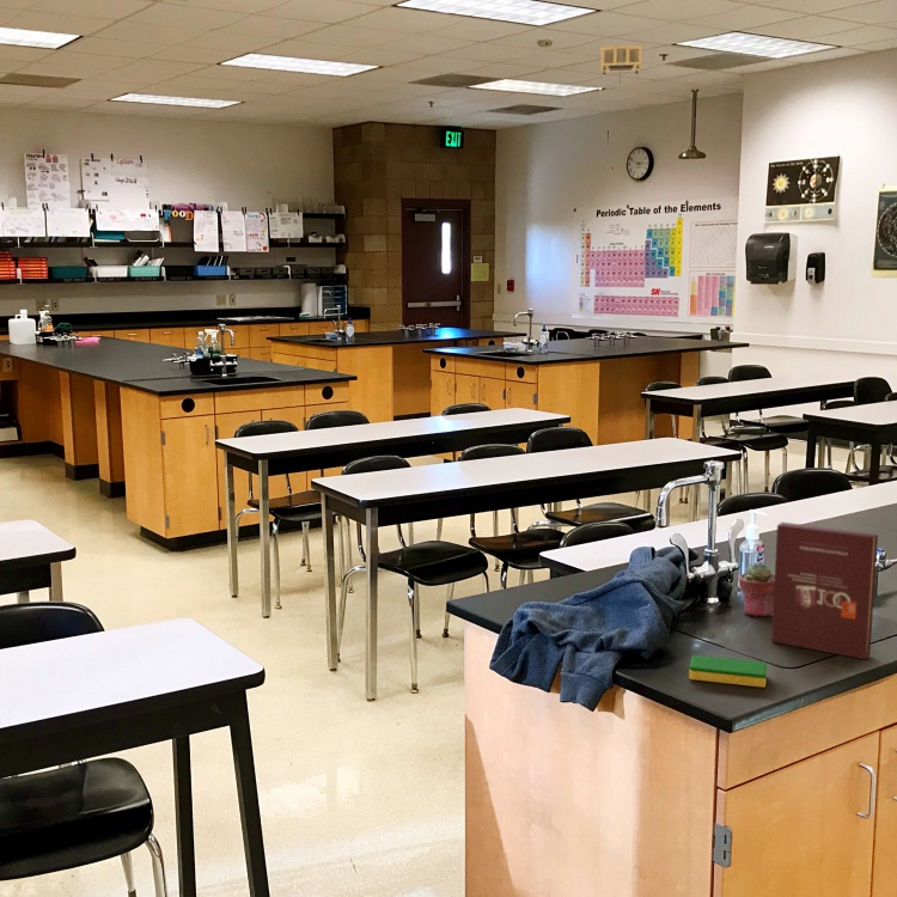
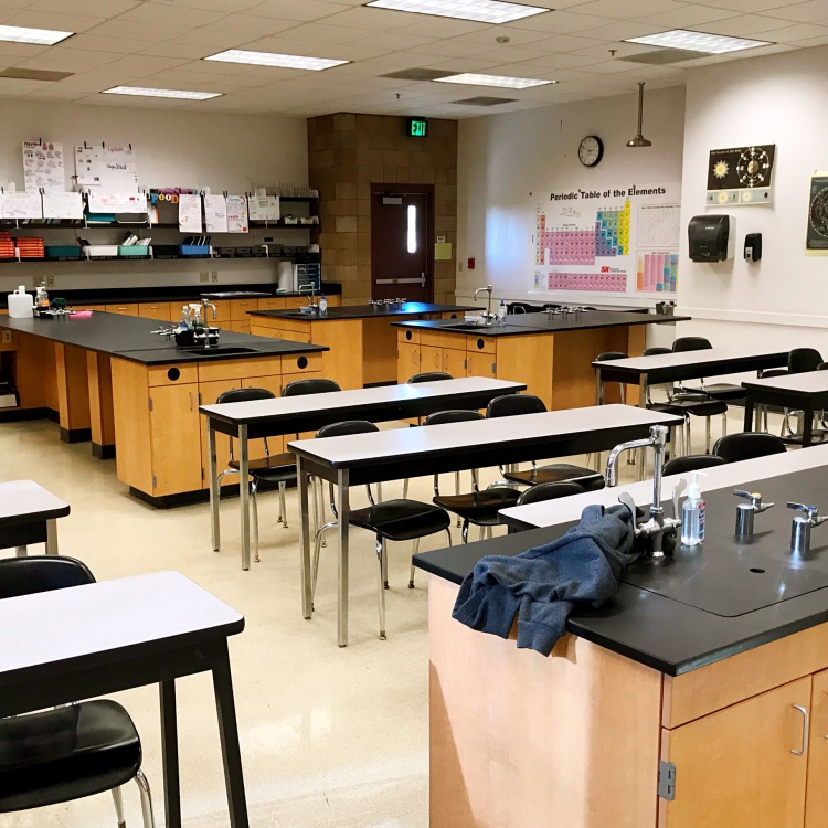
- dish sponge (727, 670)
- projector (621, 63)
- potted succulent (758, 587)
- book (823, 588)
